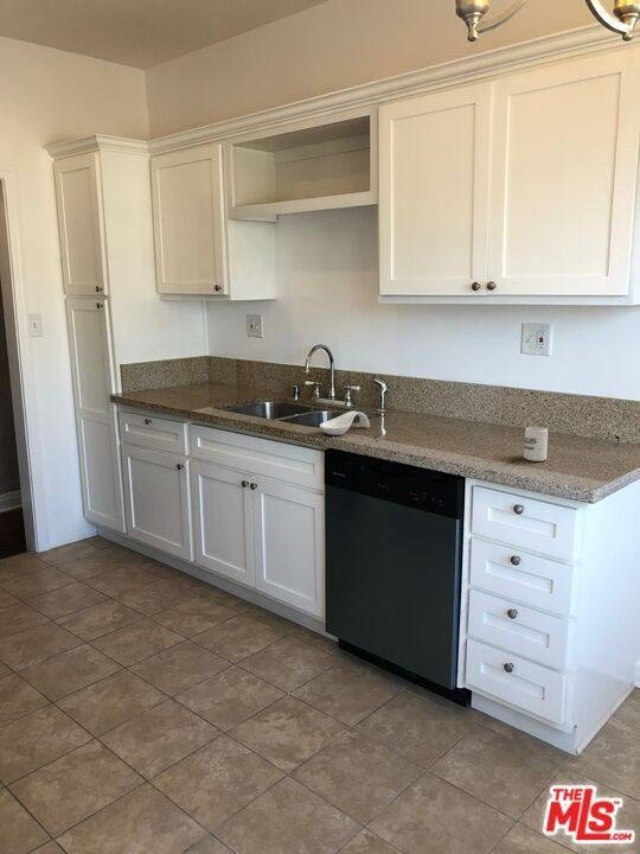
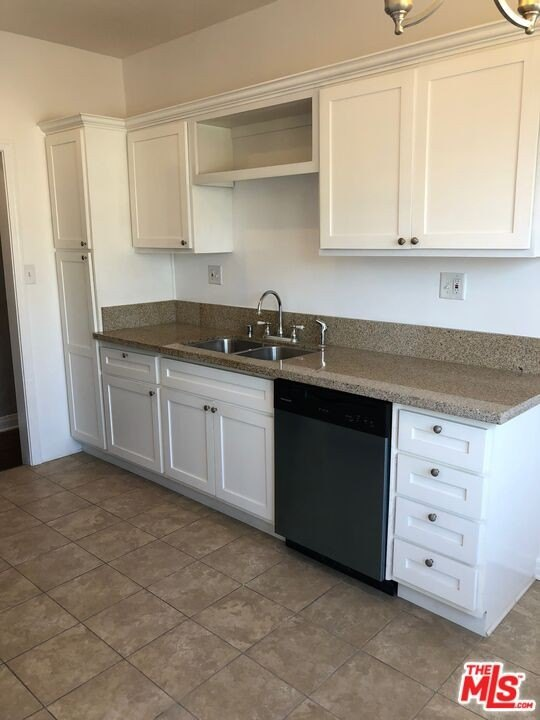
- cup (536, 444)
- spoon rest (345, 422)
